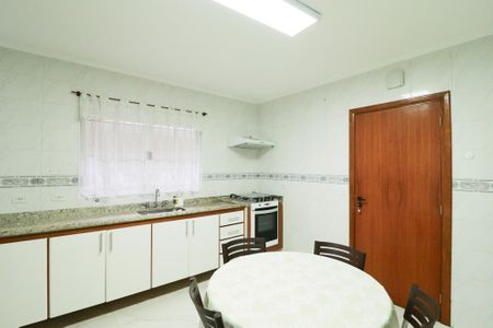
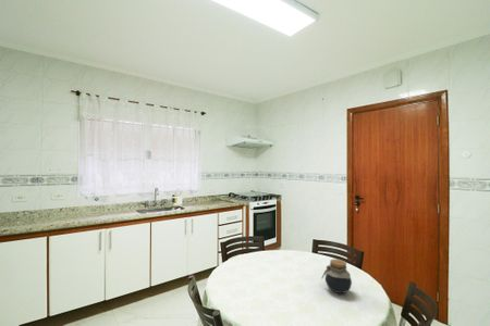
+ jar (336, 276)
